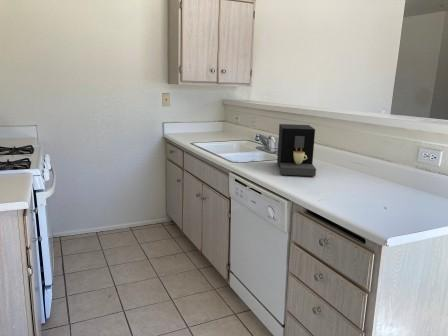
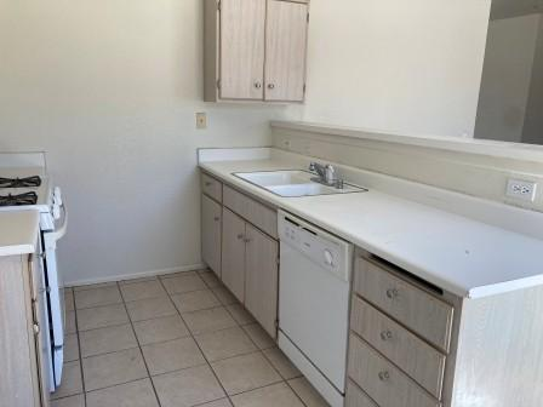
- coffee maker (295, 148)
